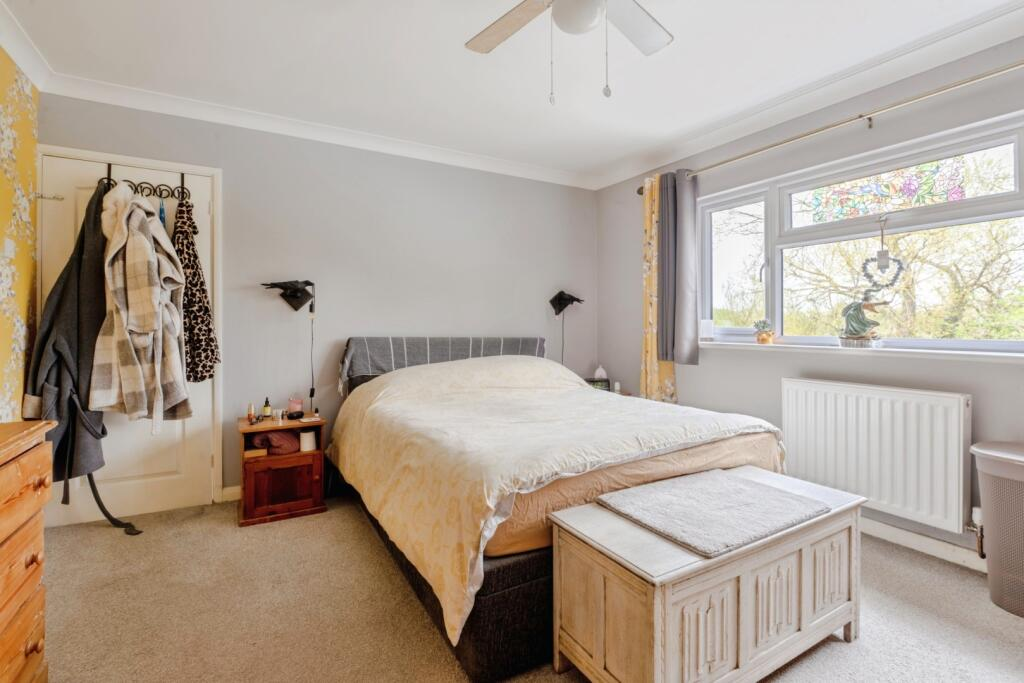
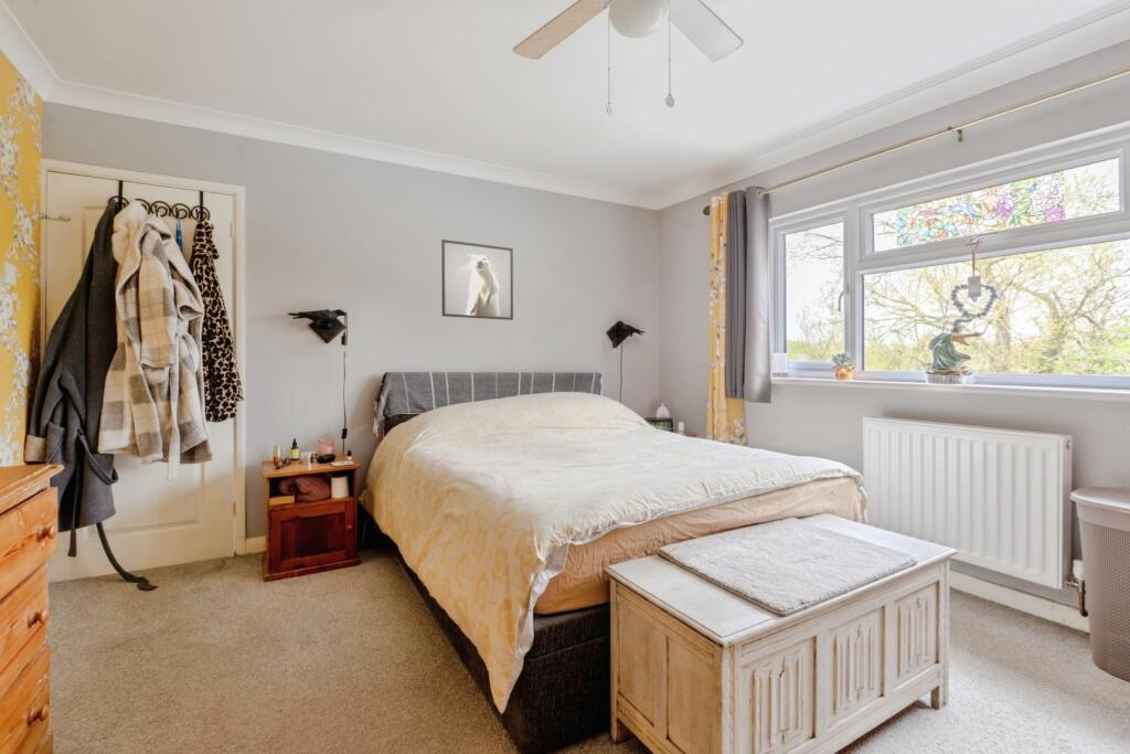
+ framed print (478, 280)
